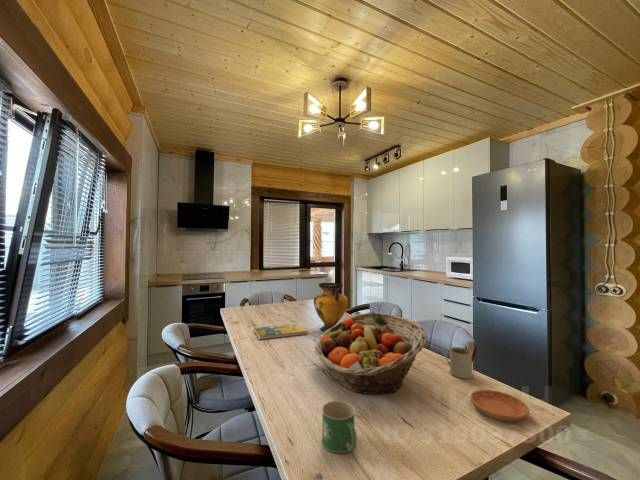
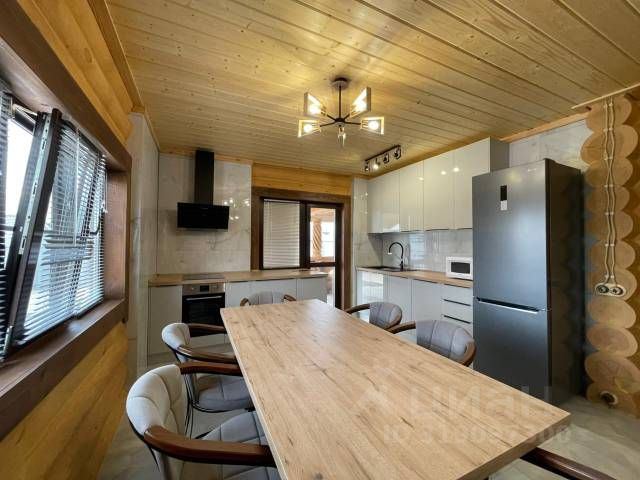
- mug (341, 428)
- booklet (280, 330)
- mug (456, 360)
- vase (330, 307)
- fruit basket (367, 347)
- saucer (498, 406)
